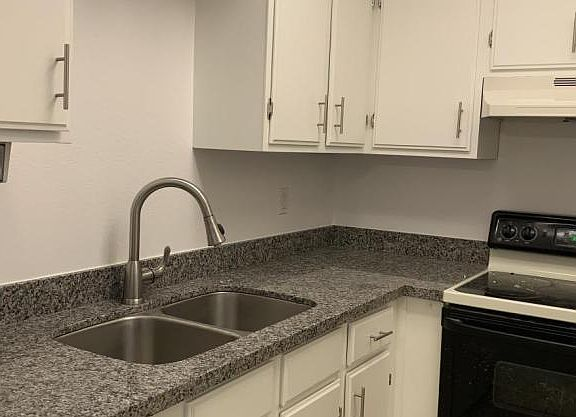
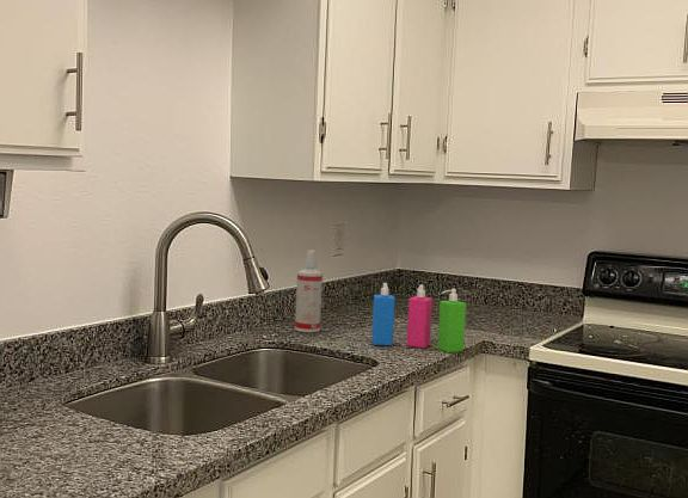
+ spray bottle (308, 290)
+ soap dispenser (417, 315)
